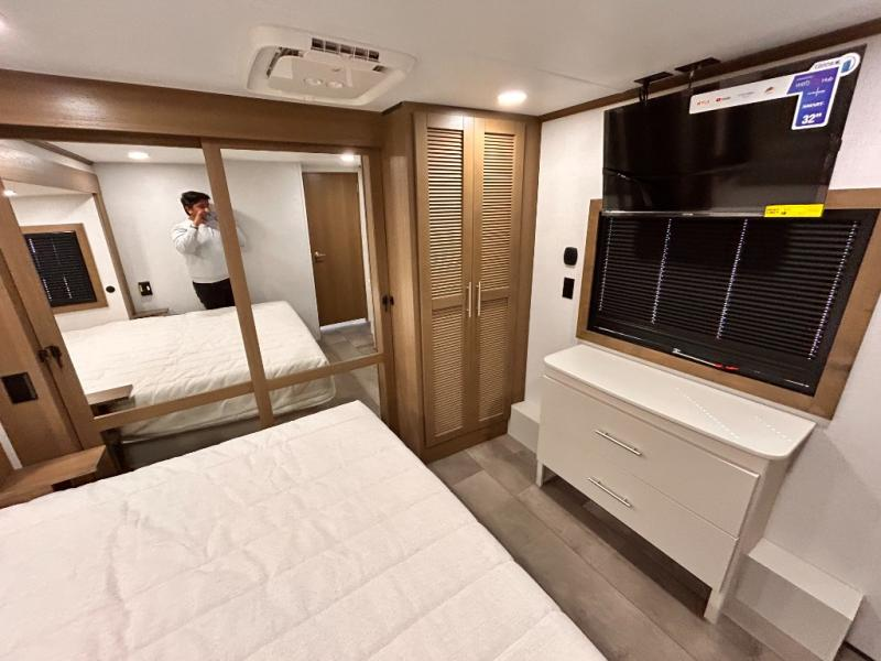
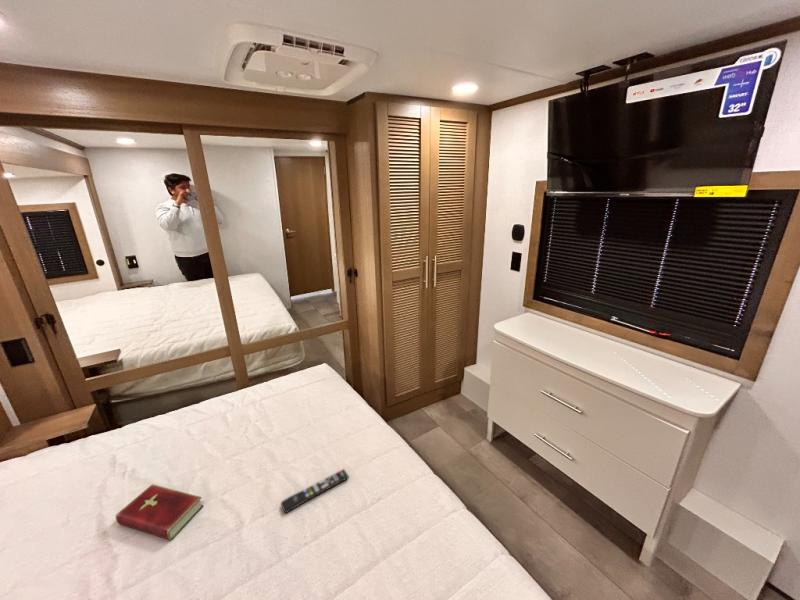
+ hardcover book (160, 510)
+ remote control (316, 489)
